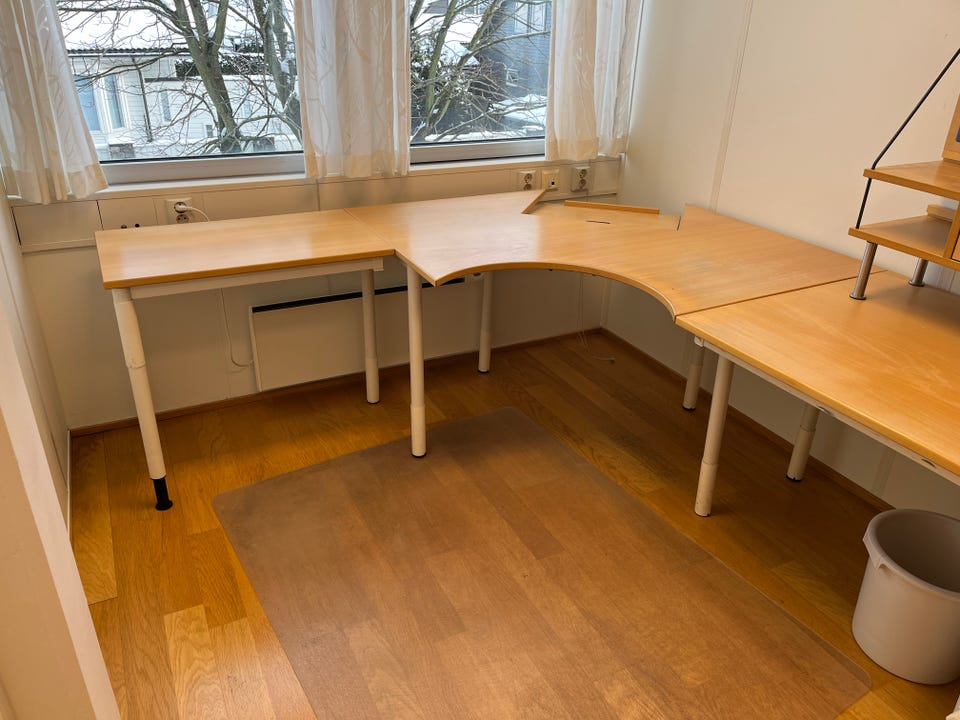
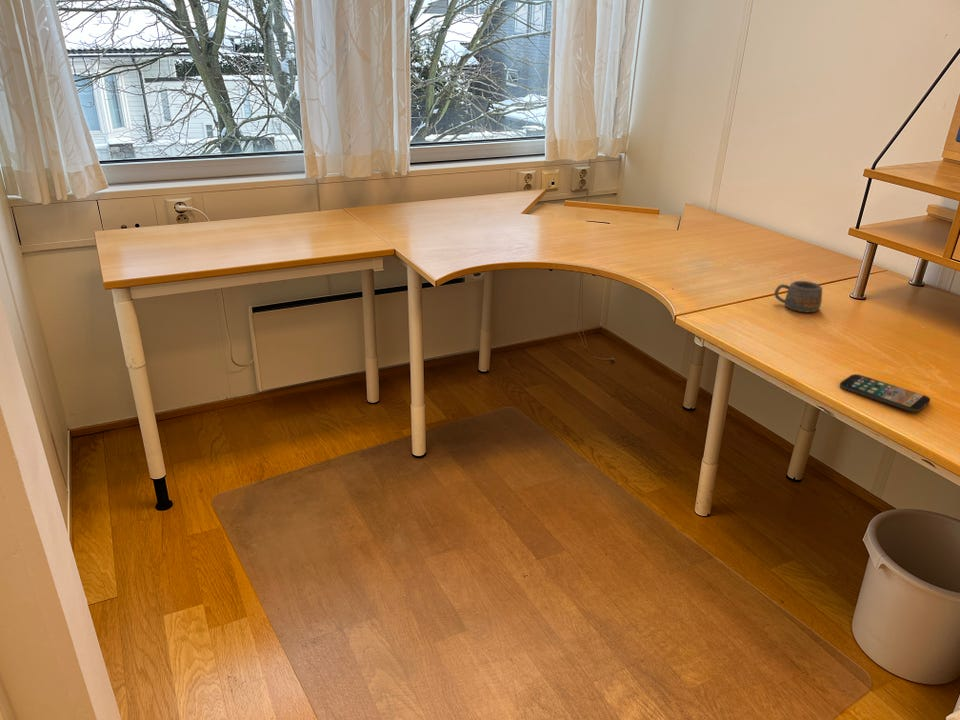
+ smartphone (884, 392)
+ mug (798, 295)
